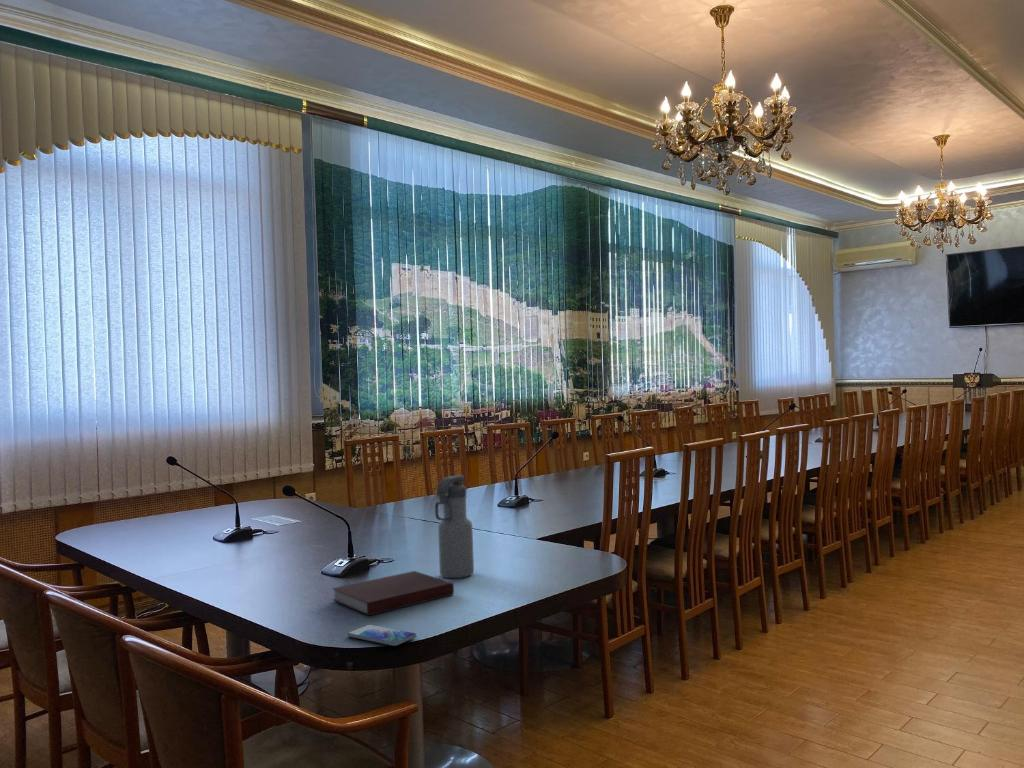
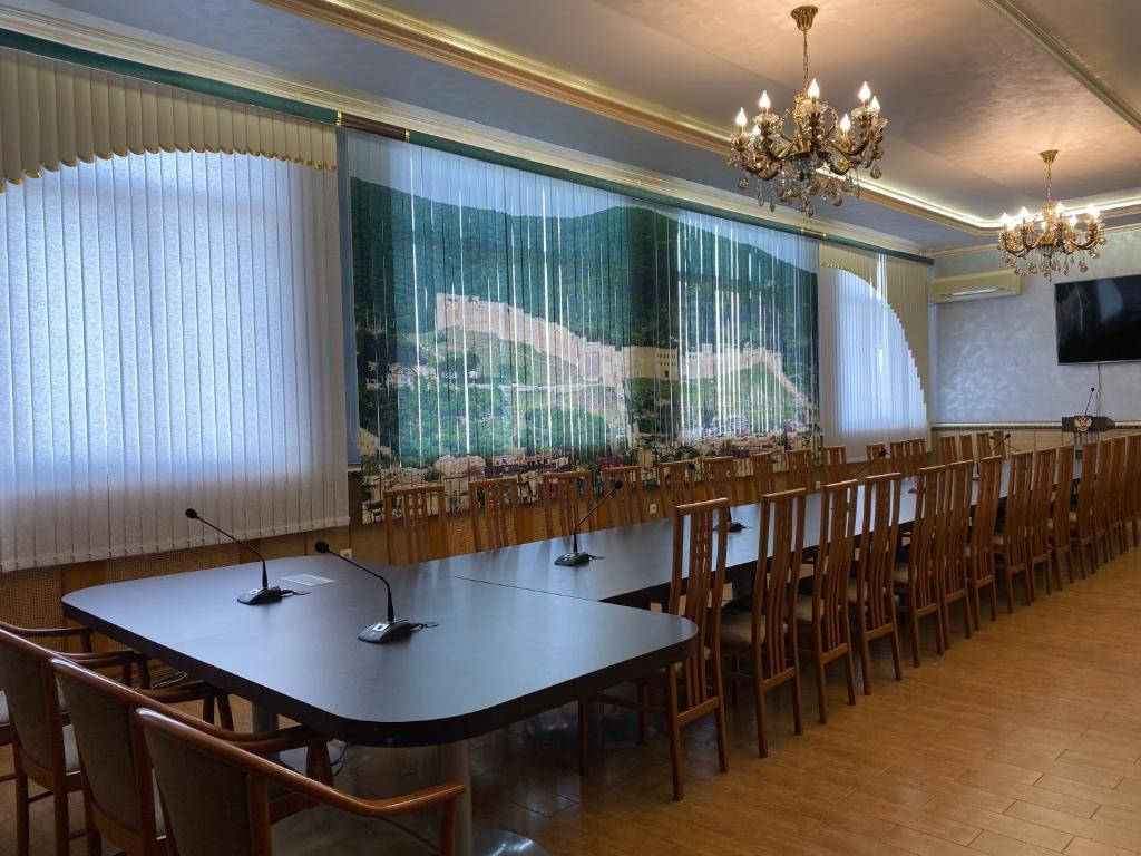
- notebook (393, 591)
- water bottle (454, 525)
- smartphone (381, 634)
